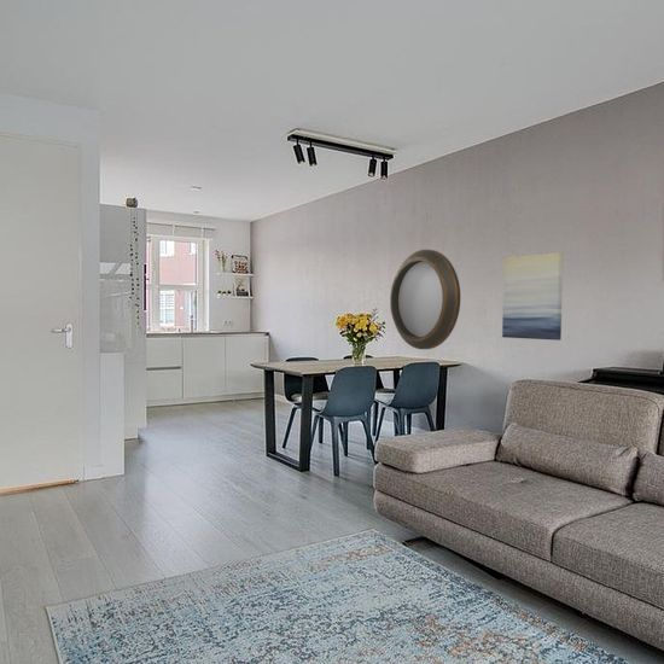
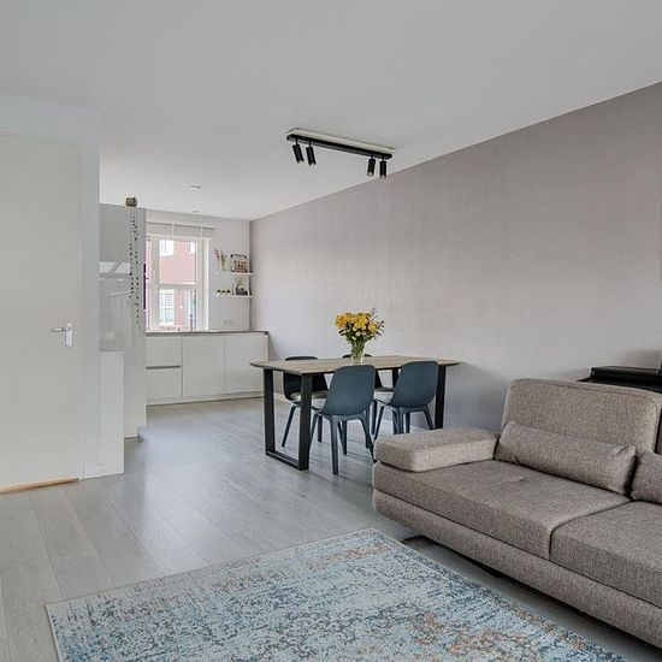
- home mirror (420, 299)
- wall art (530, 297)
